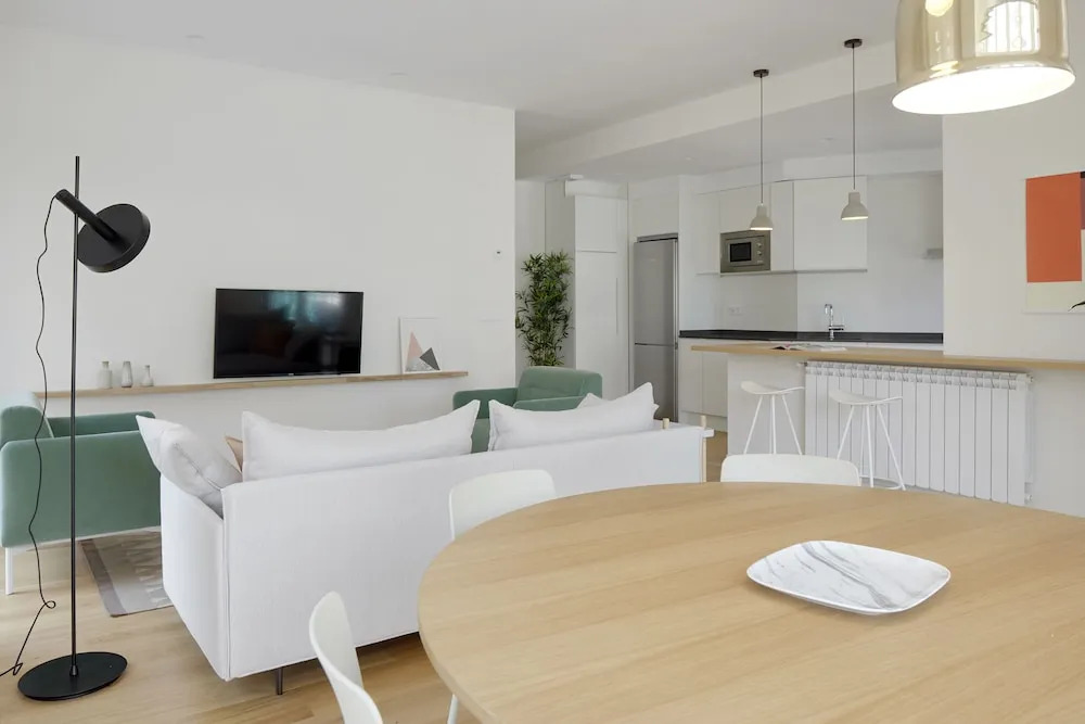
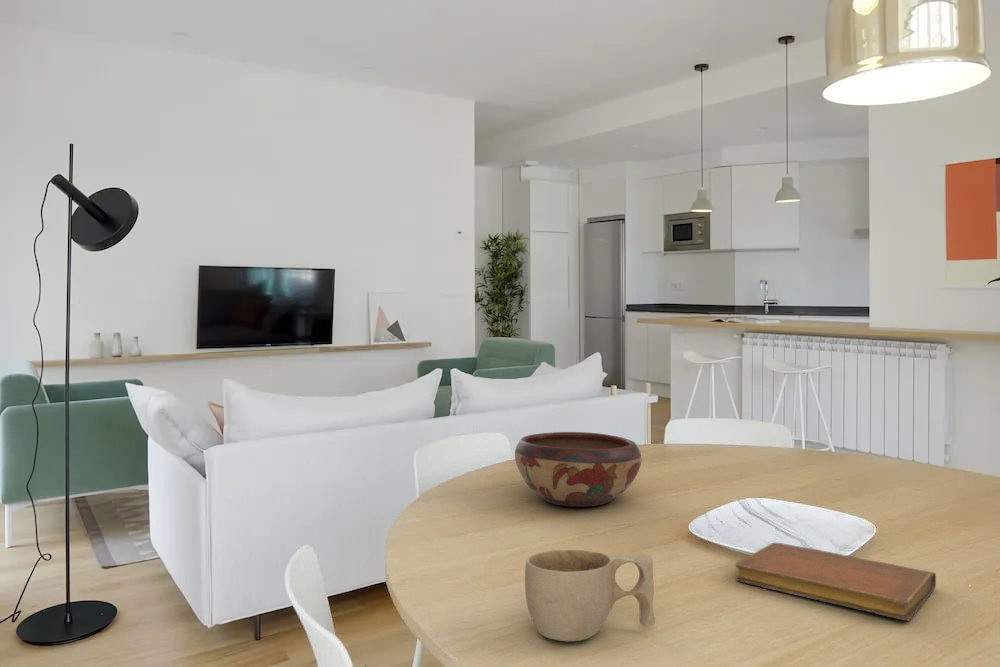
+ decorative bowl (577, 469)
+ notebook (833, 575)
+ cup (589, 594)
